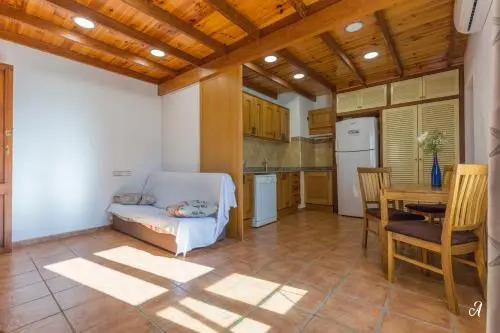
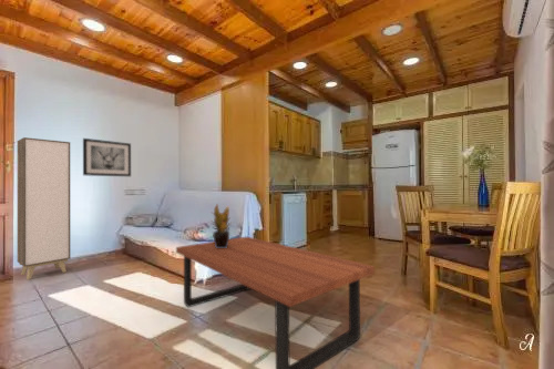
+ potted plant (222, 224)
+ cabinet (43, 207)
+ coffee table (260, 287)
+ wall art (107, 158)
